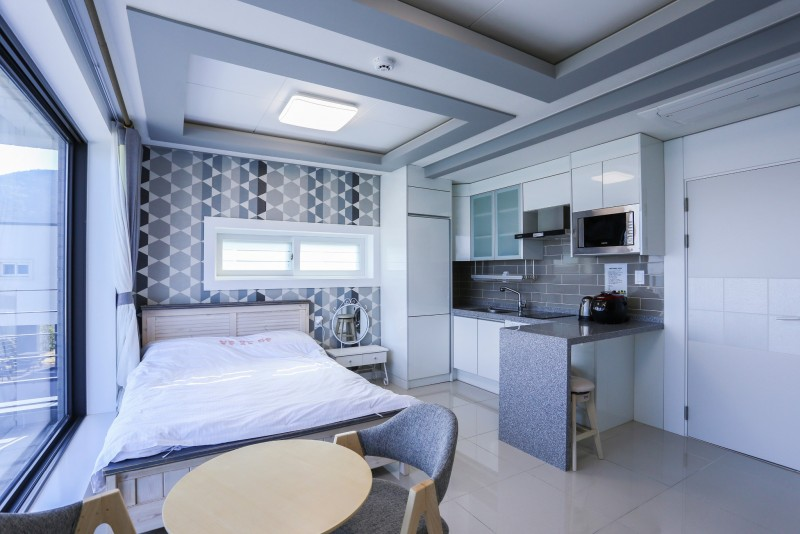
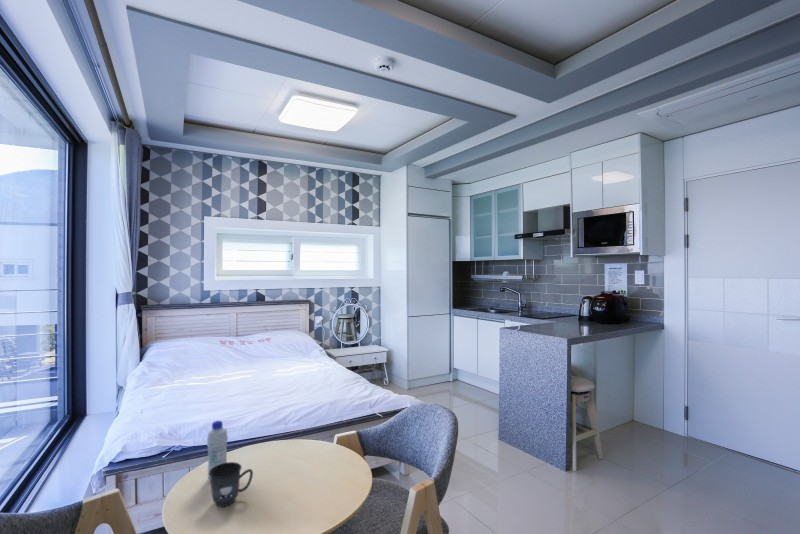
+ bottle (217, 449)
+ mug (231, 483)
